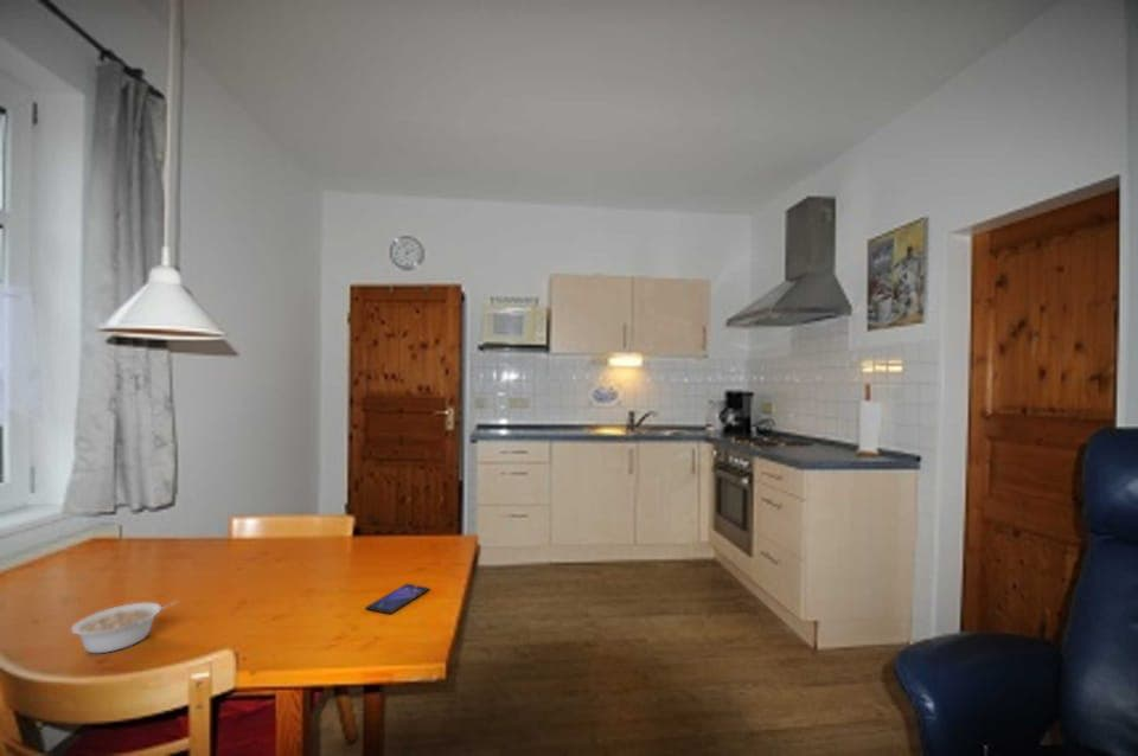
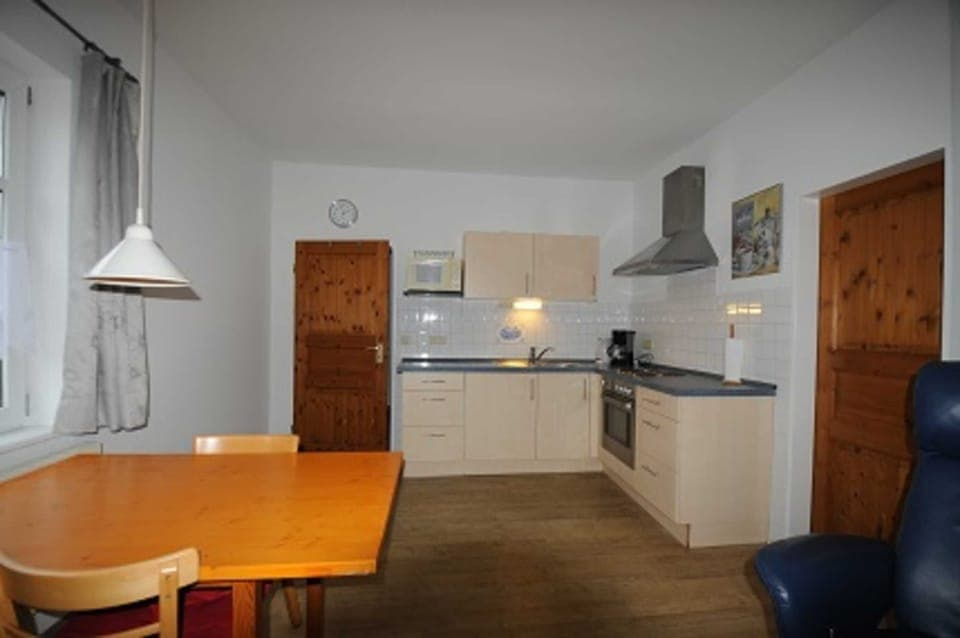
- smartphone (398, 597)
- legume (121, 624)
